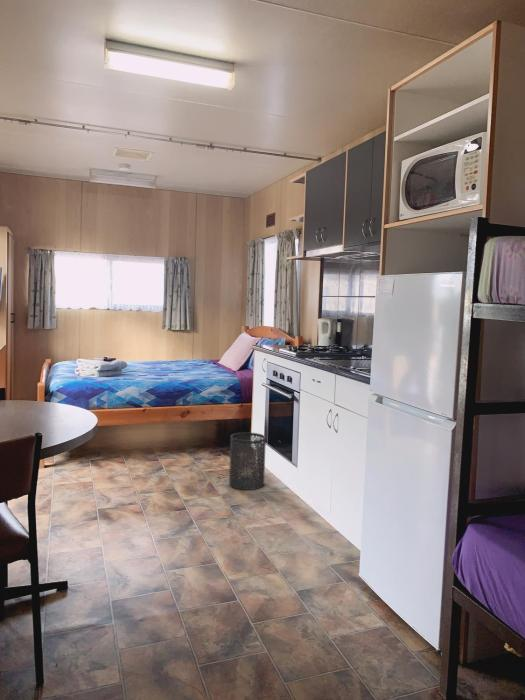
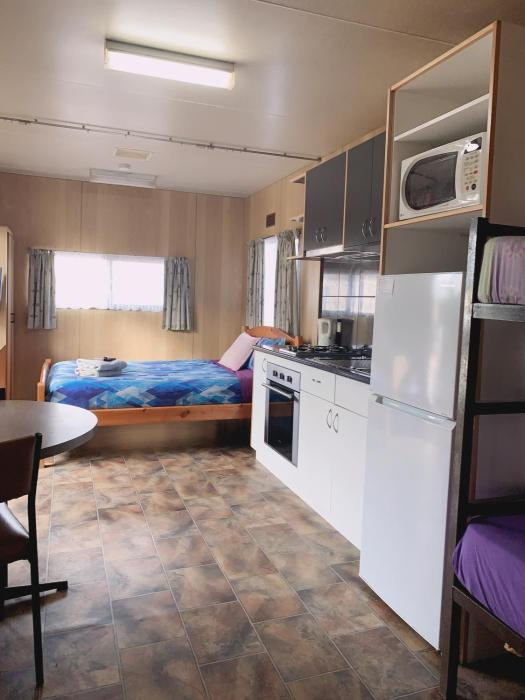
- trash can (247, 460)
